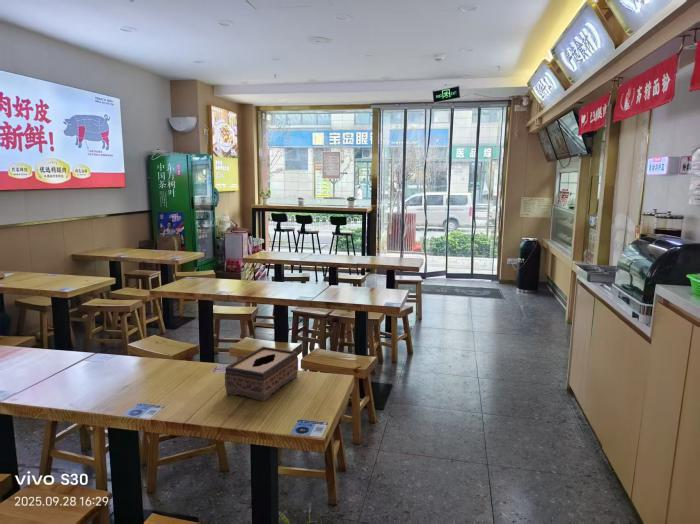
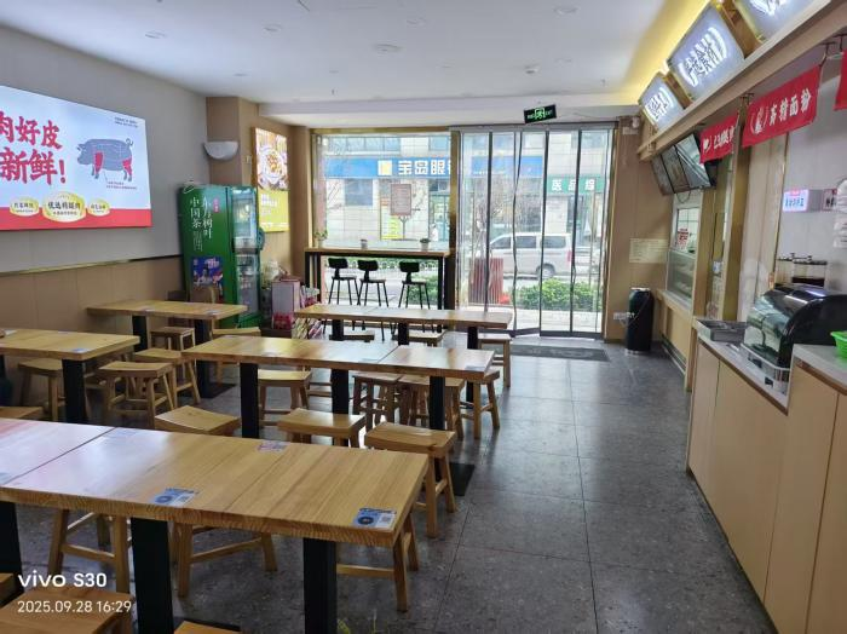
- tissue box (263, 371)
